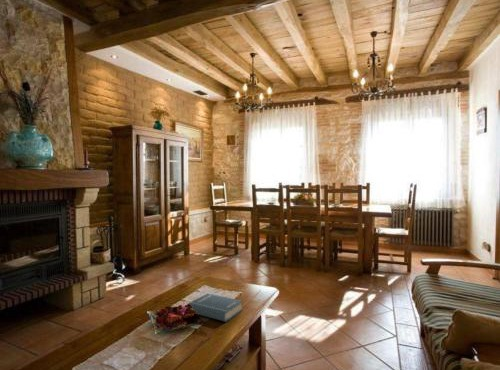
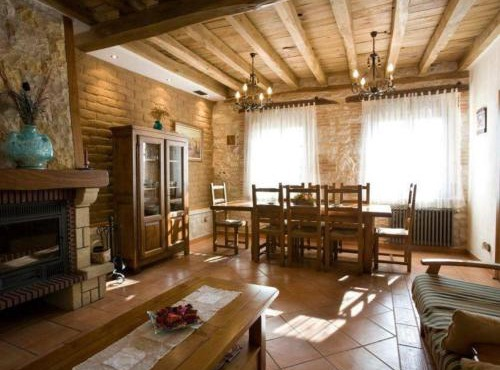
- book (215, 306)
